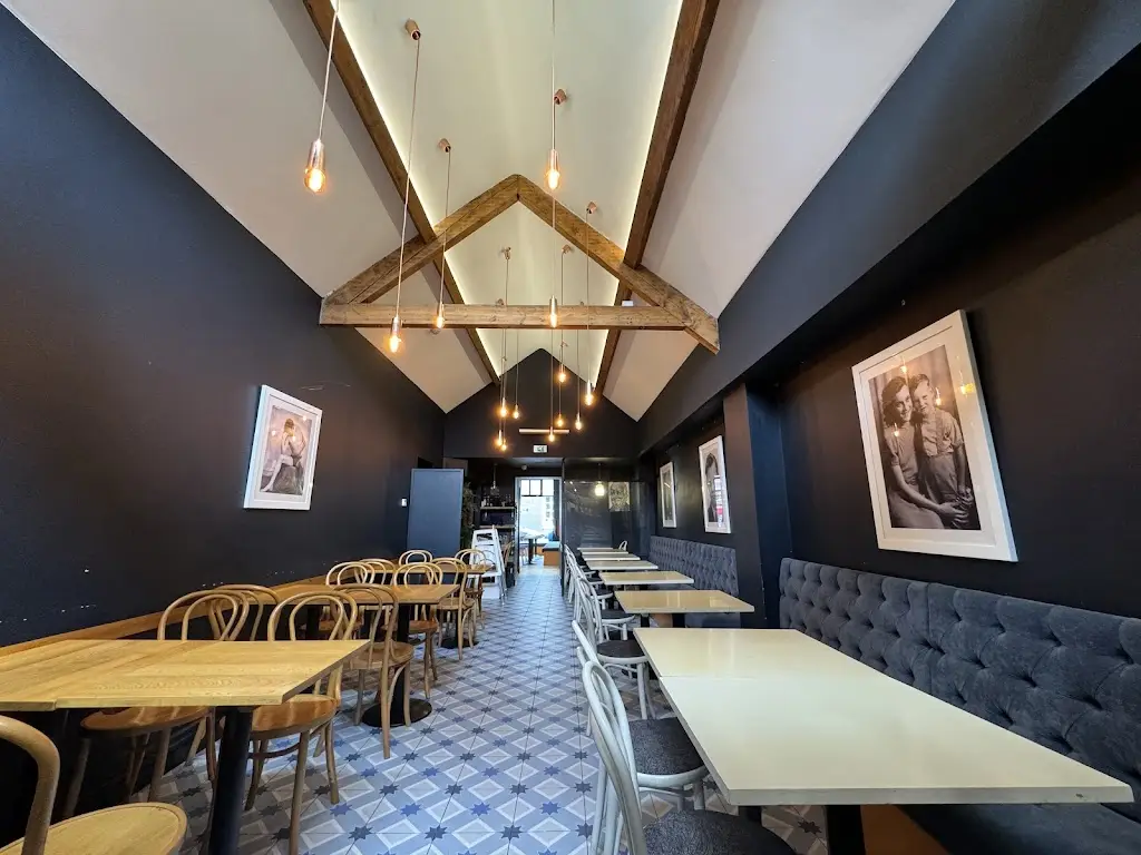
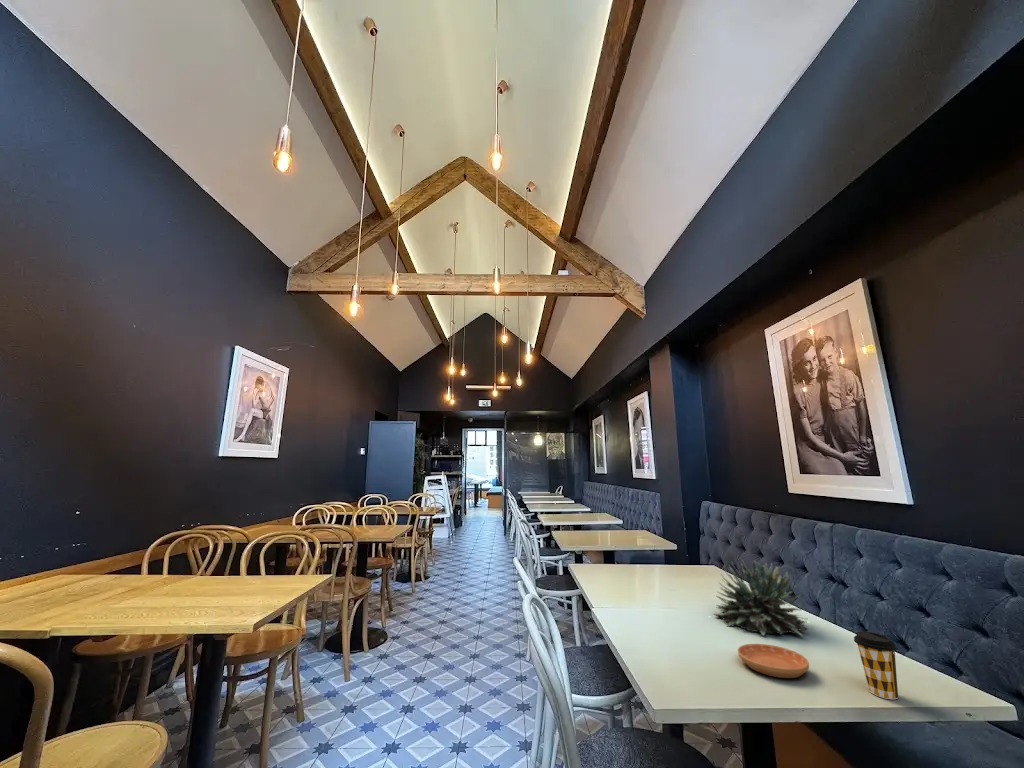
+ saucer (772, 661)
+ succulent plant (753, 590)
+ coffee cup (878, 664)
